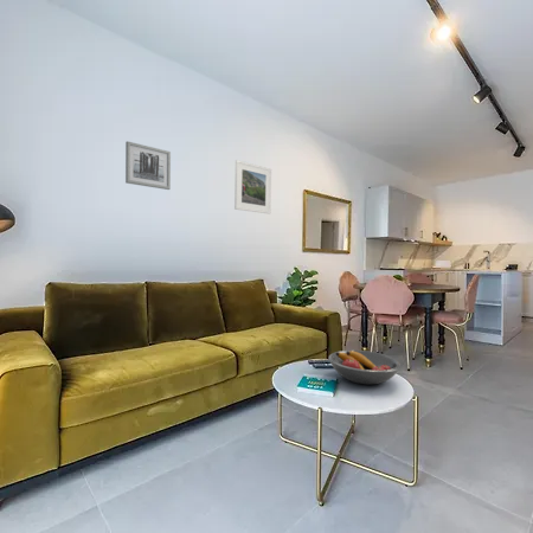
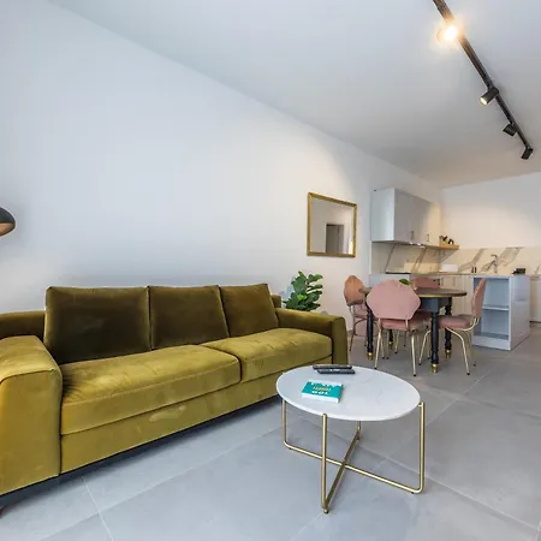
- fruit bowl (362, 366)
- wall art (148, 166)
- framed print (253, 187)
